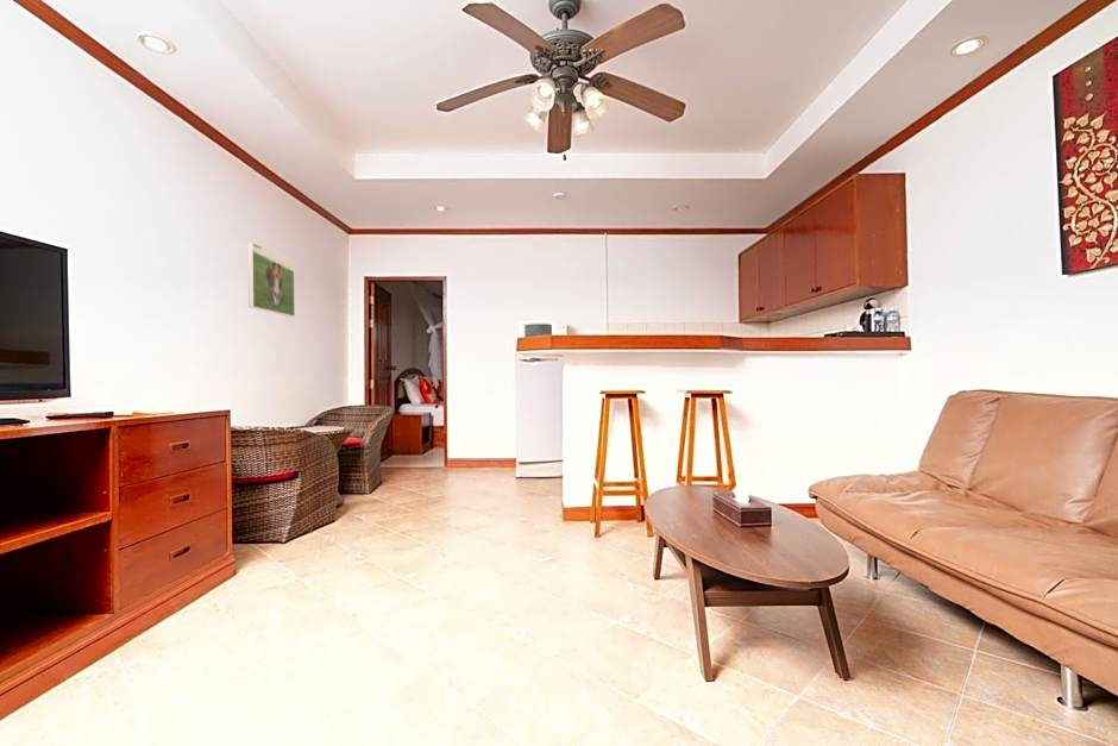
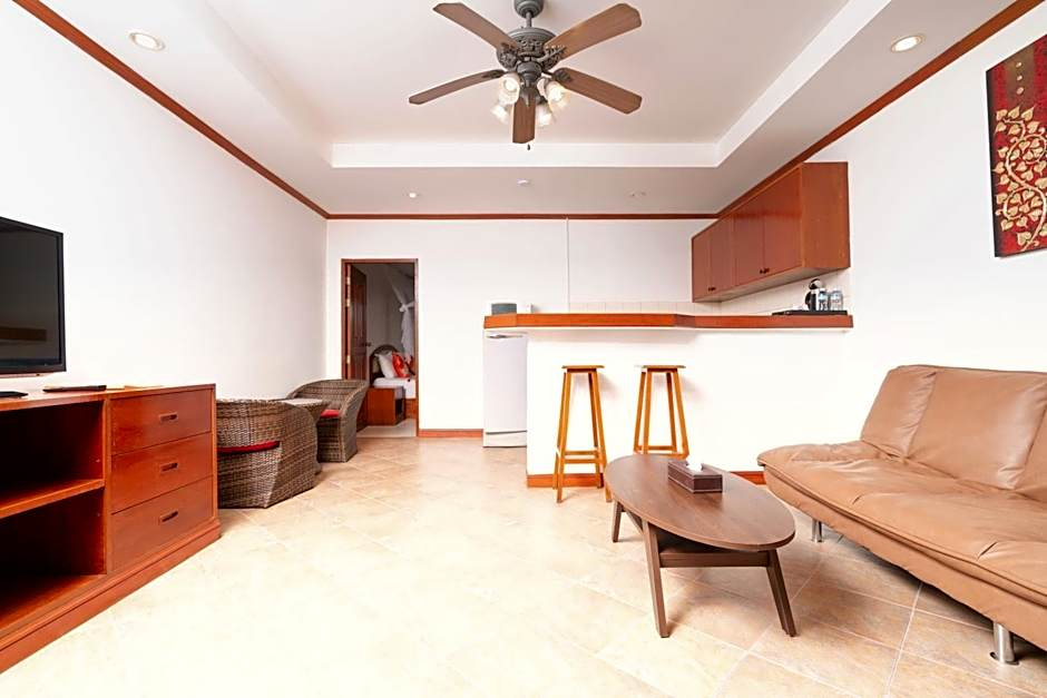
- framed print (272, 282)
